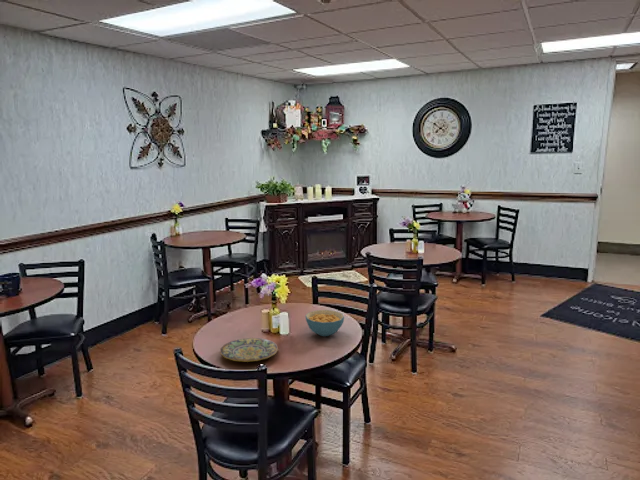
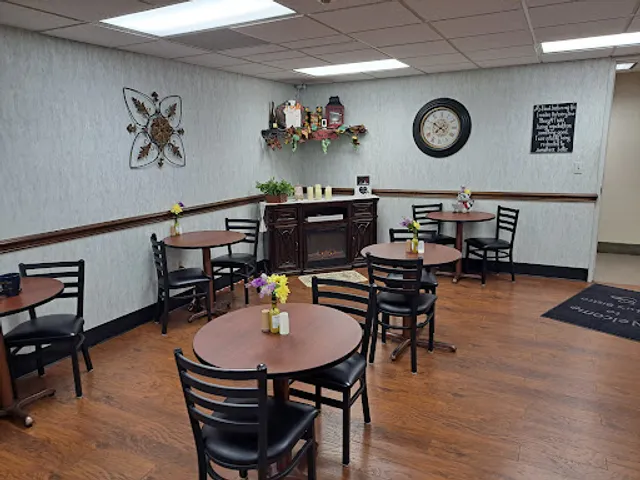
- cereal bowl (324, 325)
- plate (249, 351)
